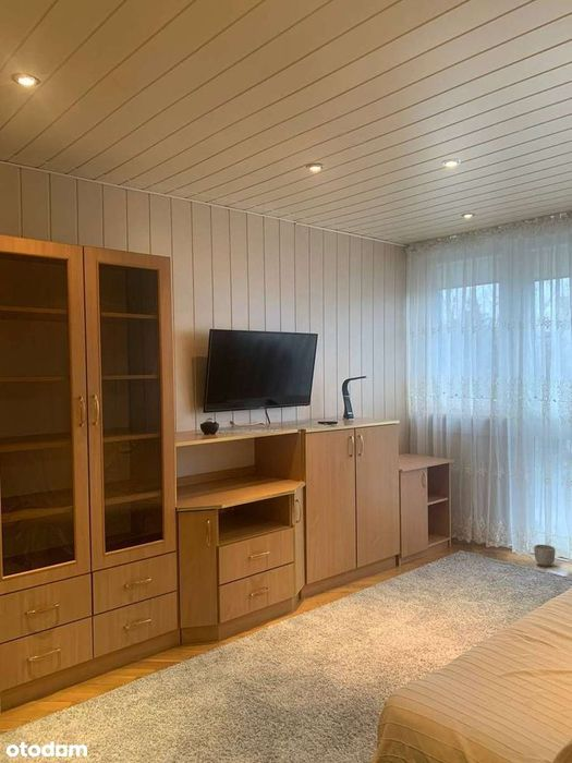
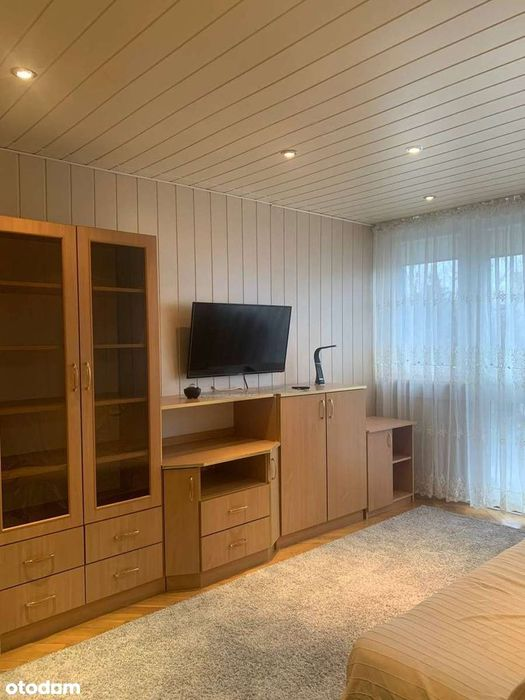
- planter (544, 556)
